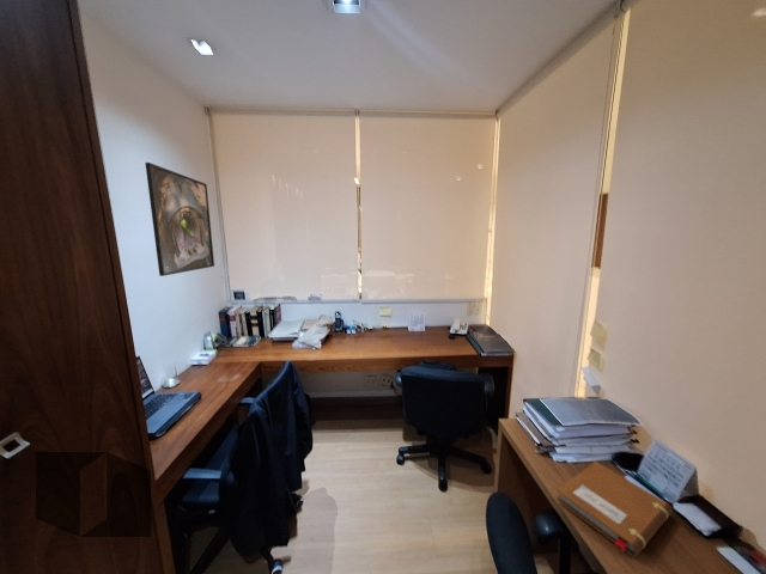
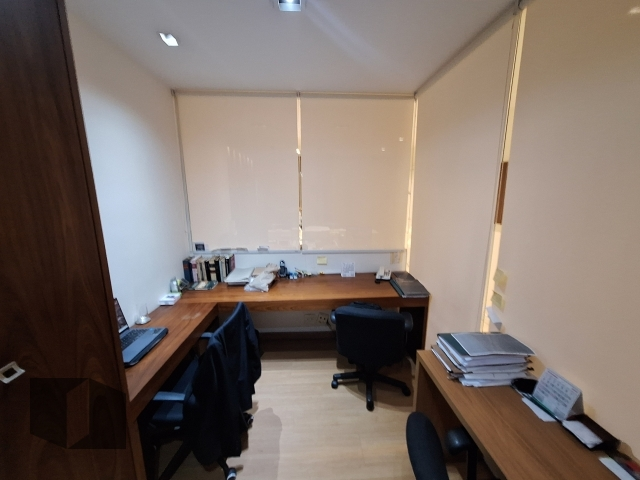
- notebook (612, 503)
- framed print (186, 224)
